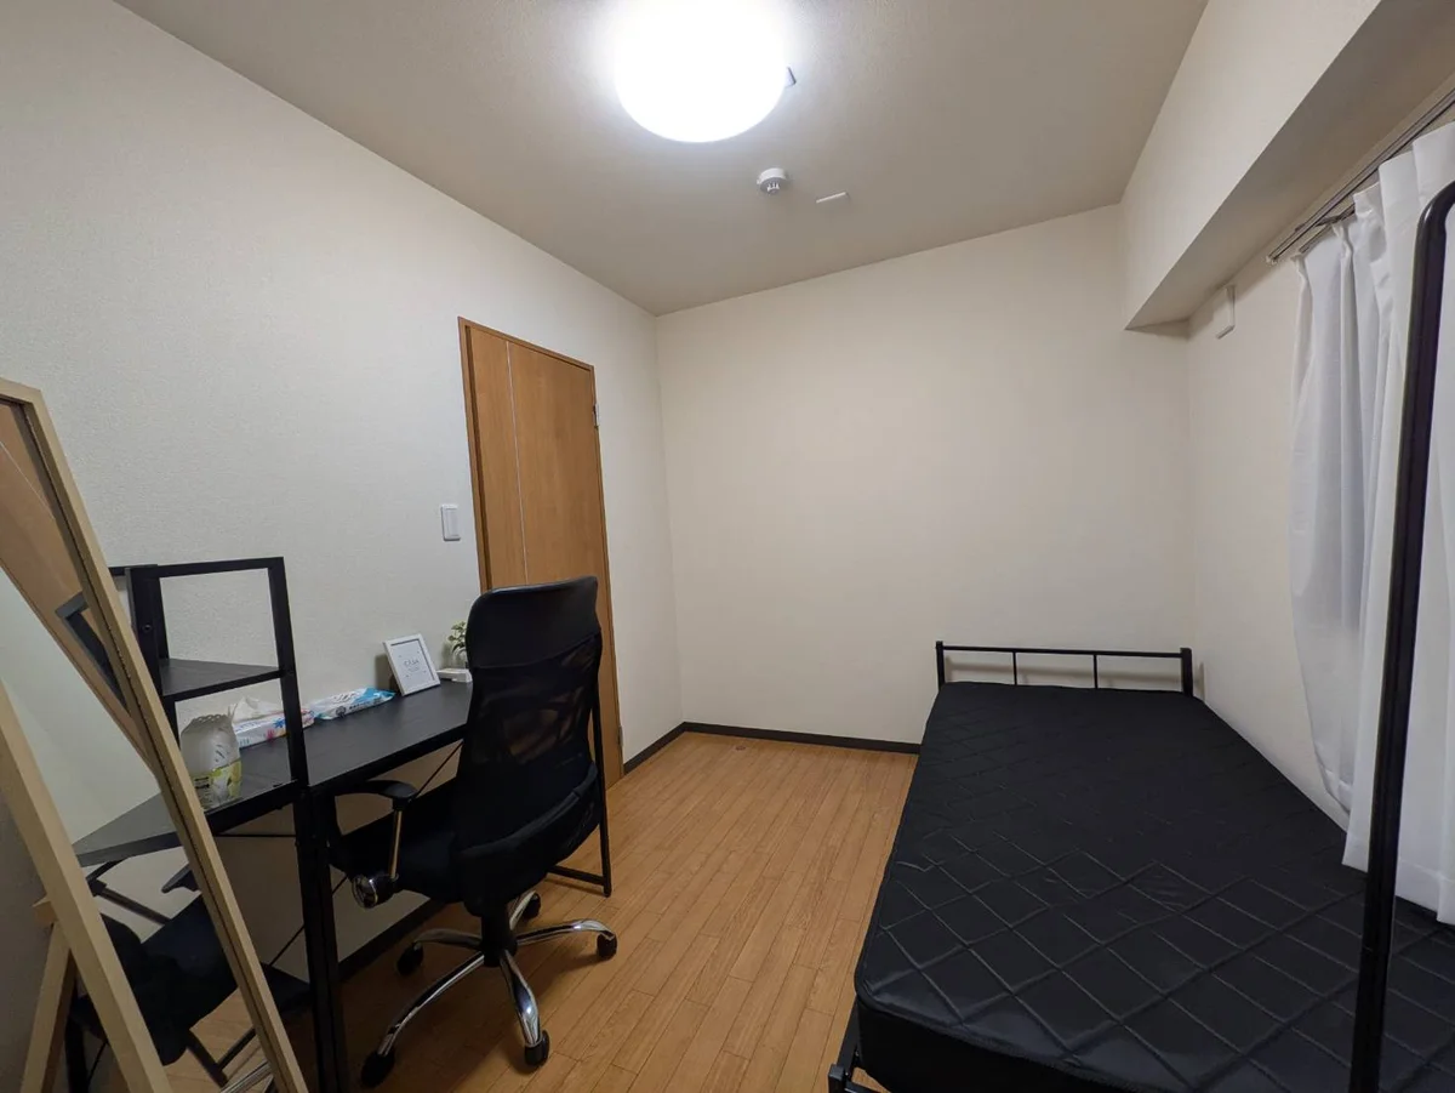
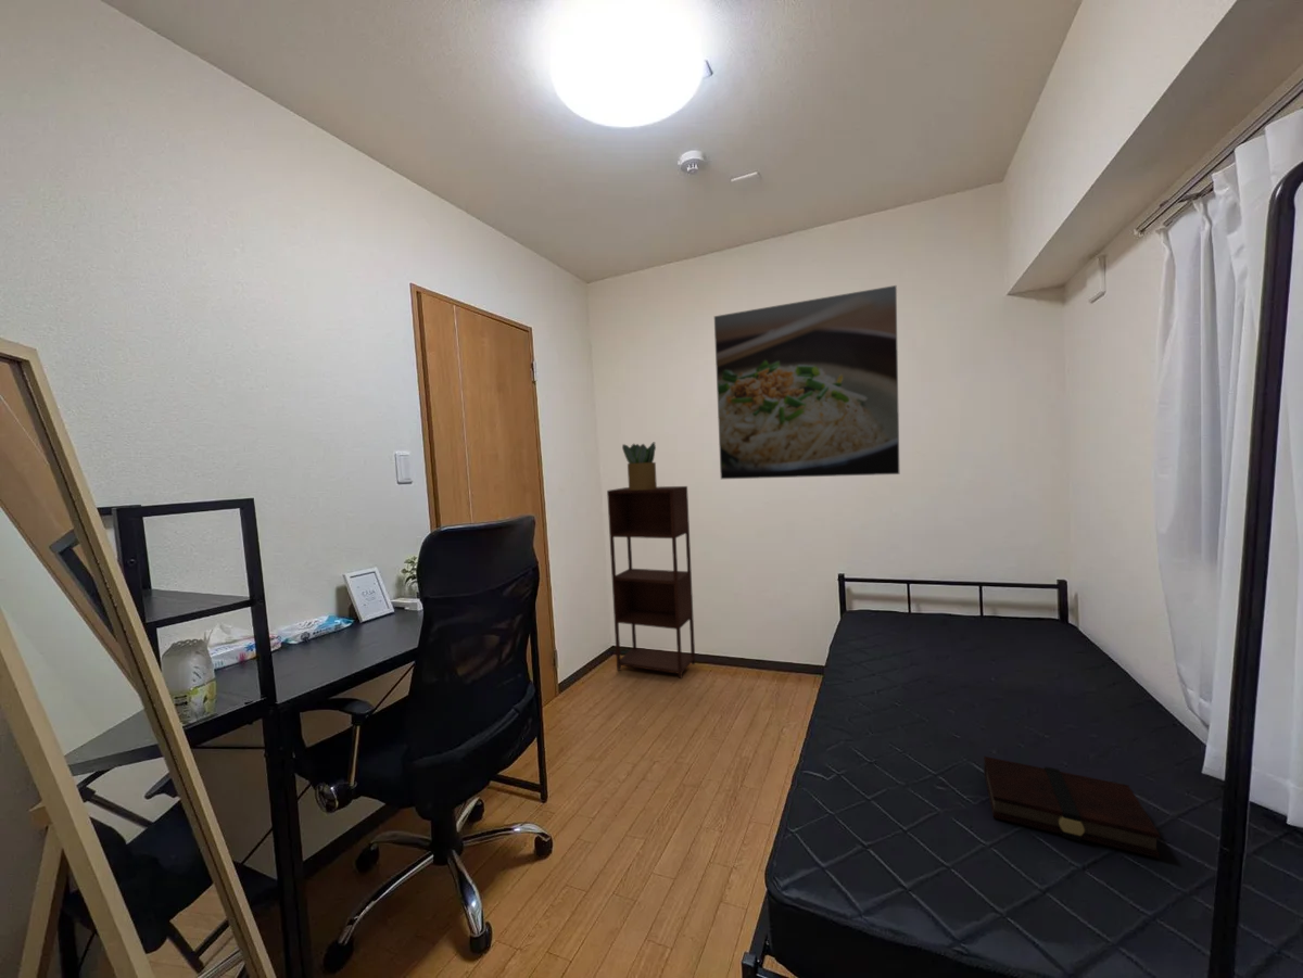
+ shelving unit (652, 579)
+ book (1061, 801)
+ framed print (801, 390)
+ potted plant (640, 465)
